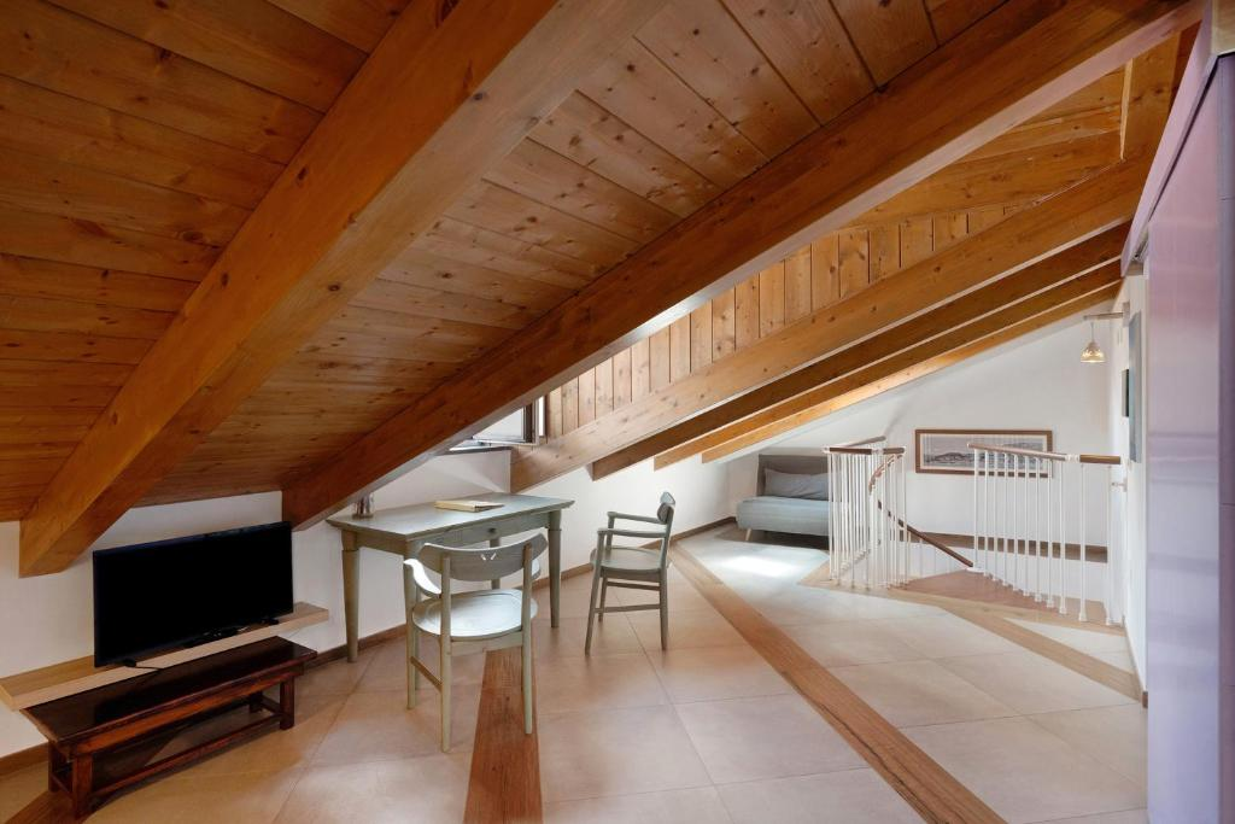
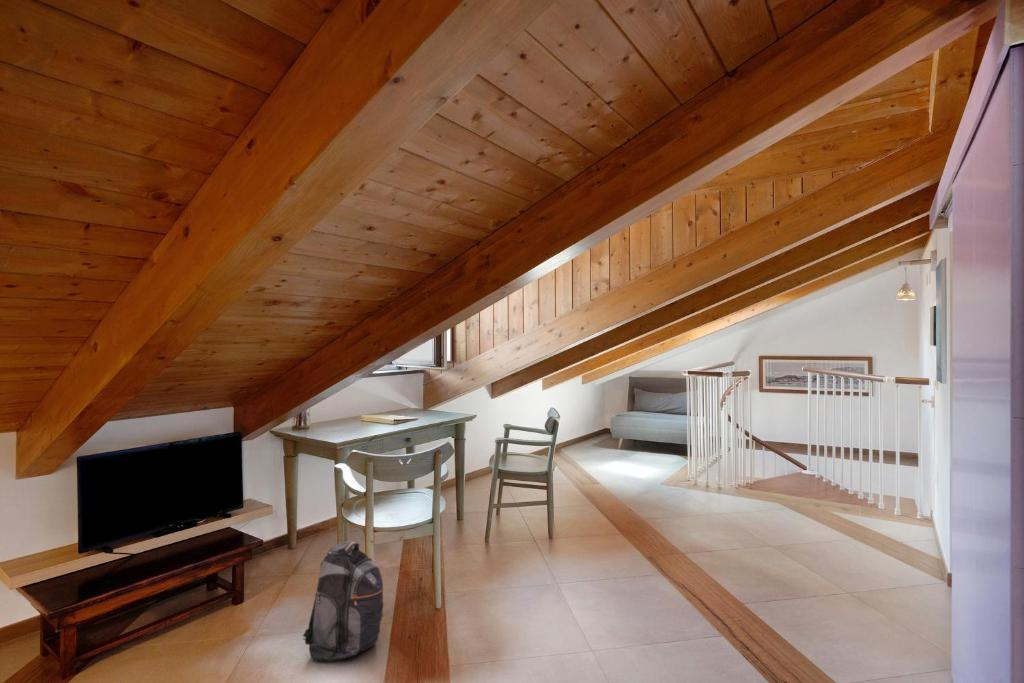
+ backpack (344, 593)
